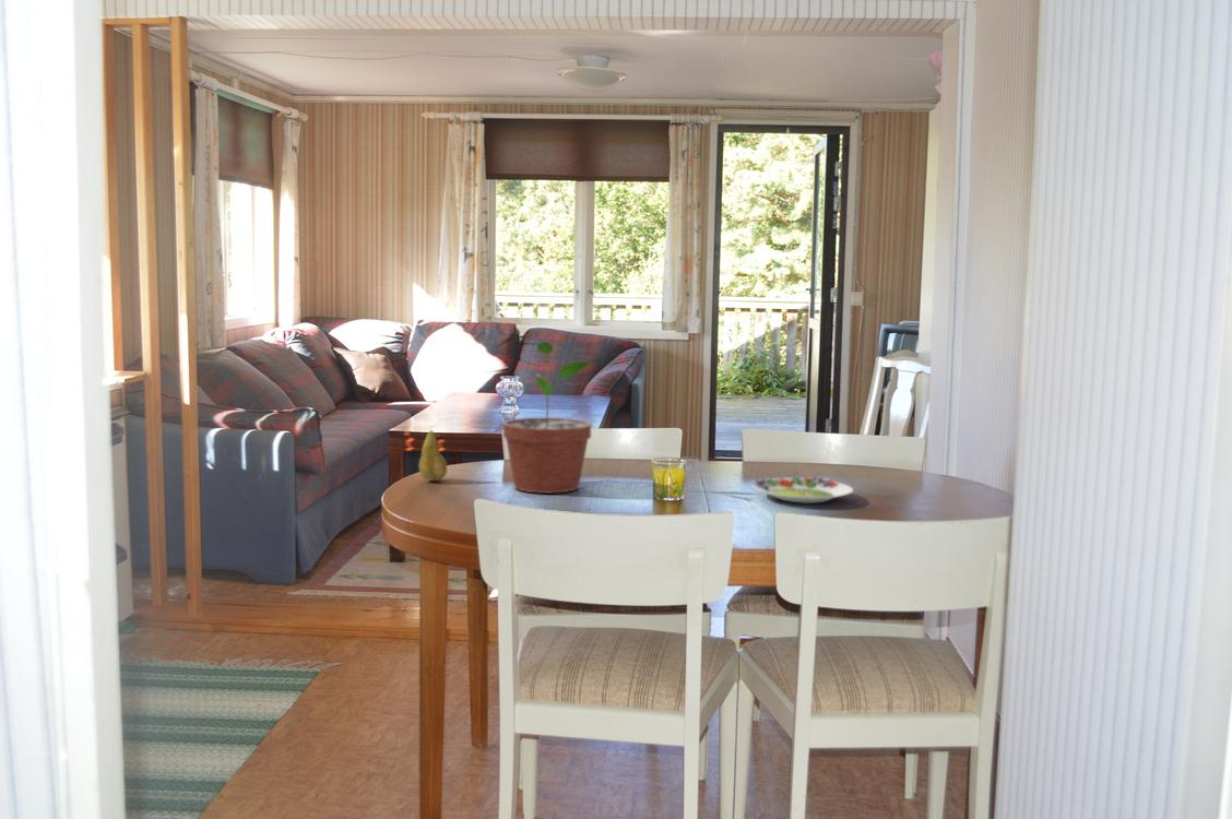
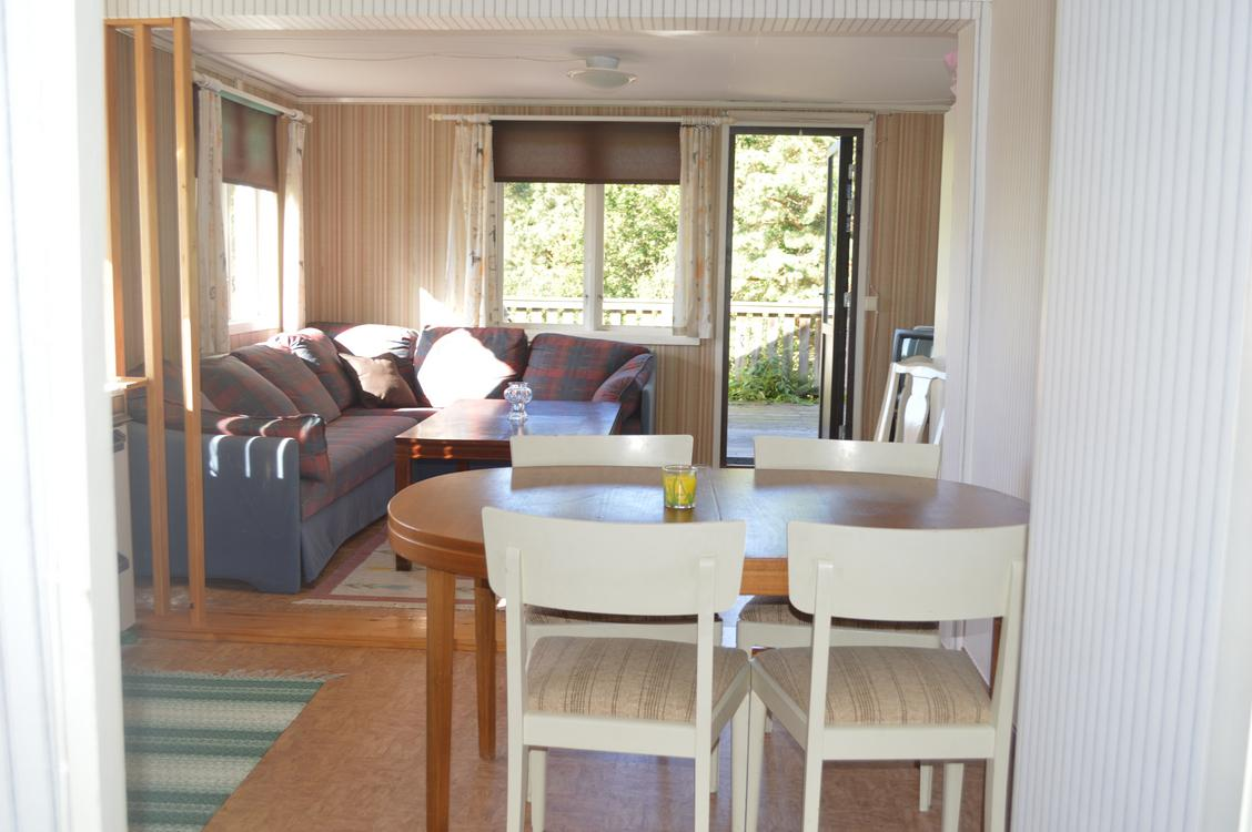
- potted plant (547, 413)
- fruit (433, 455)
- salad plate (802, 489)
